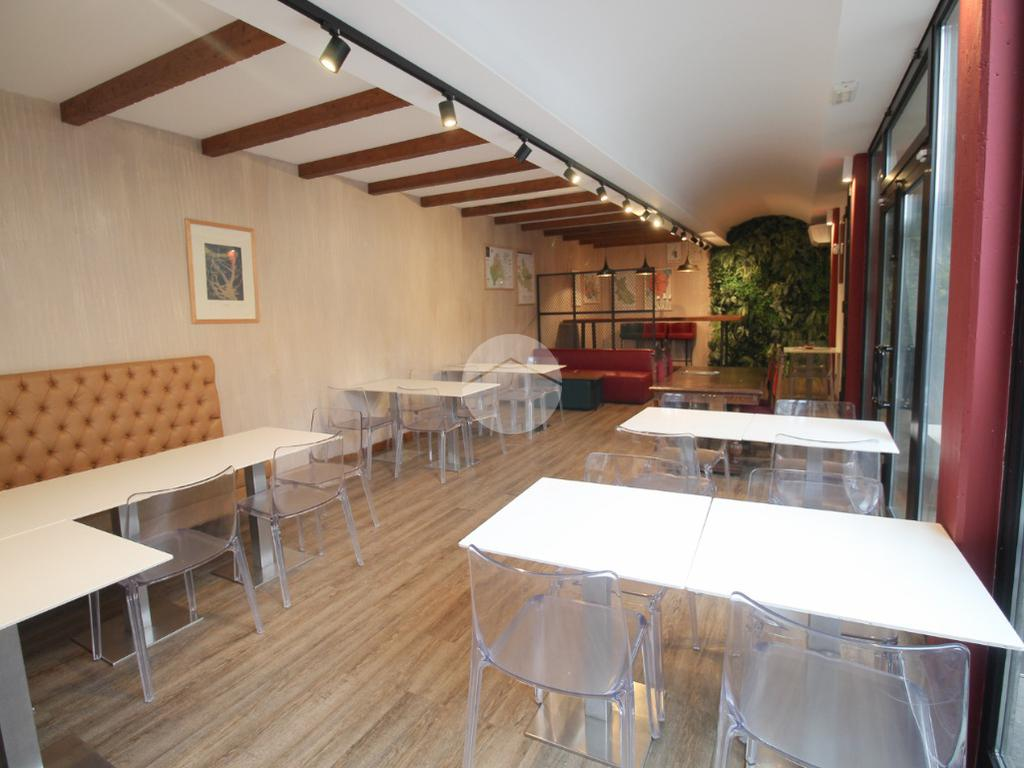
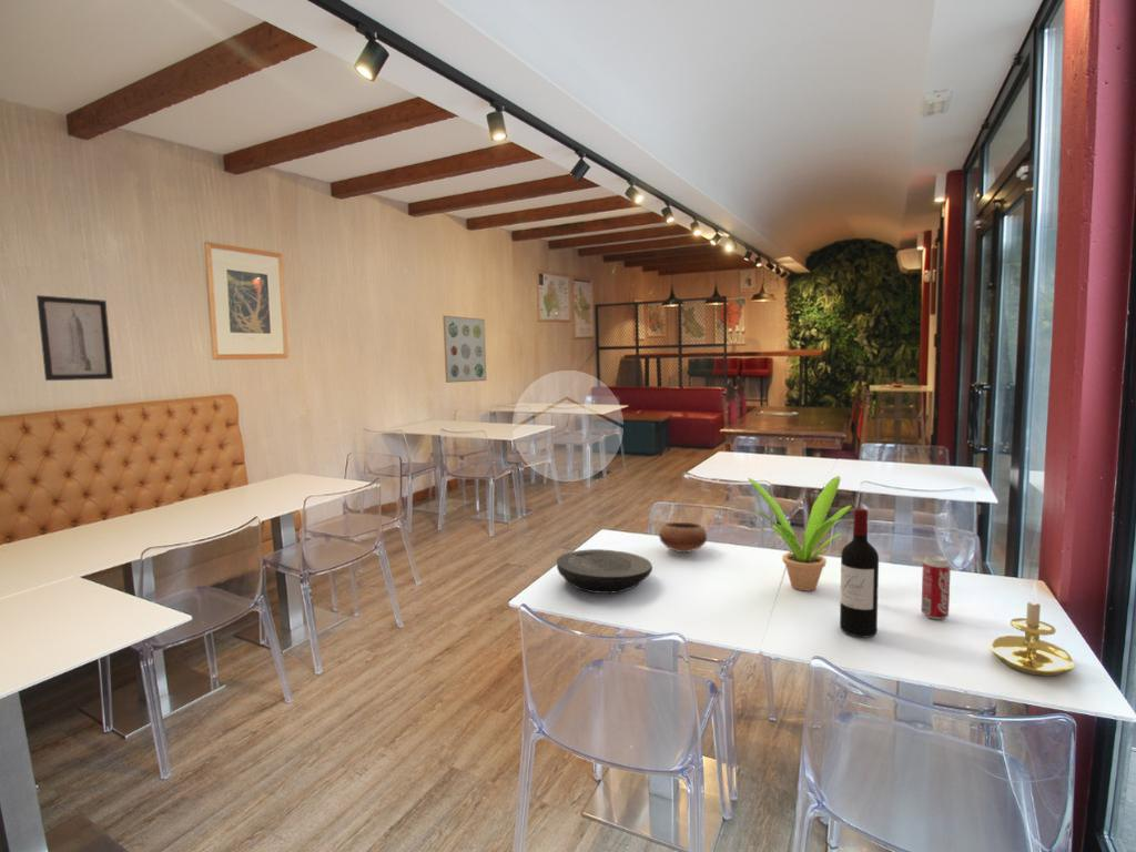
+ plate (604, 571)
+ beverage can (935, 587)
+ bowl (682, 537)
+ wall art (77, 338)
+ potted plant (808, 535)
+ wall art (465, 349)
+ wine bottle (859, 570)
+ candle holder (1033, 623)
